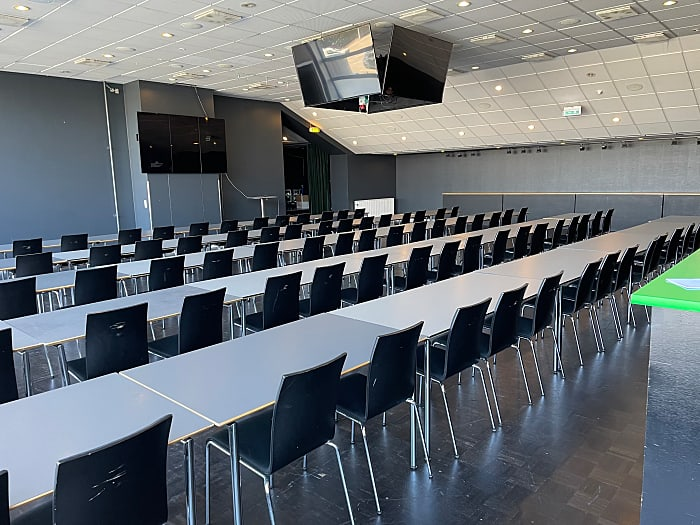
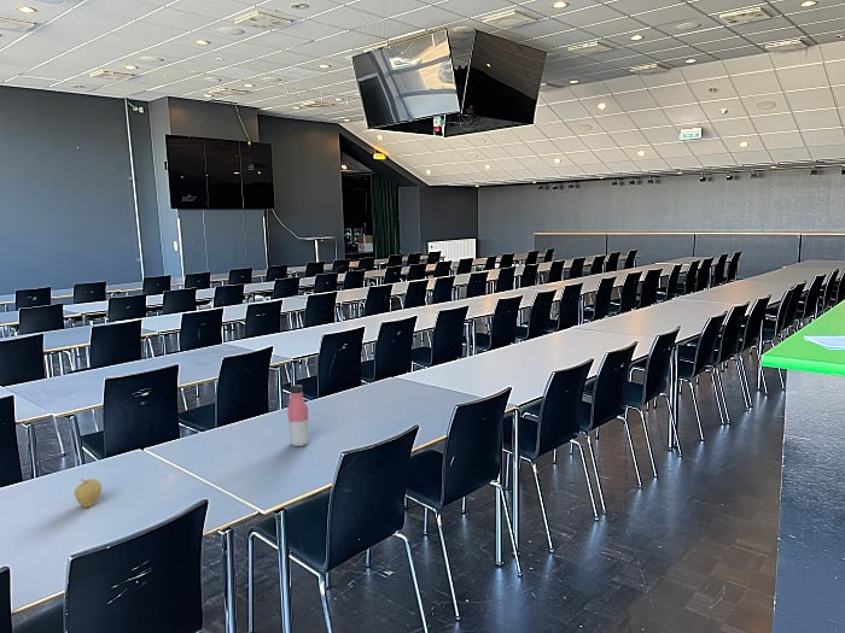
+ fruit (88, 490)
+ water bottle (297, 415)
